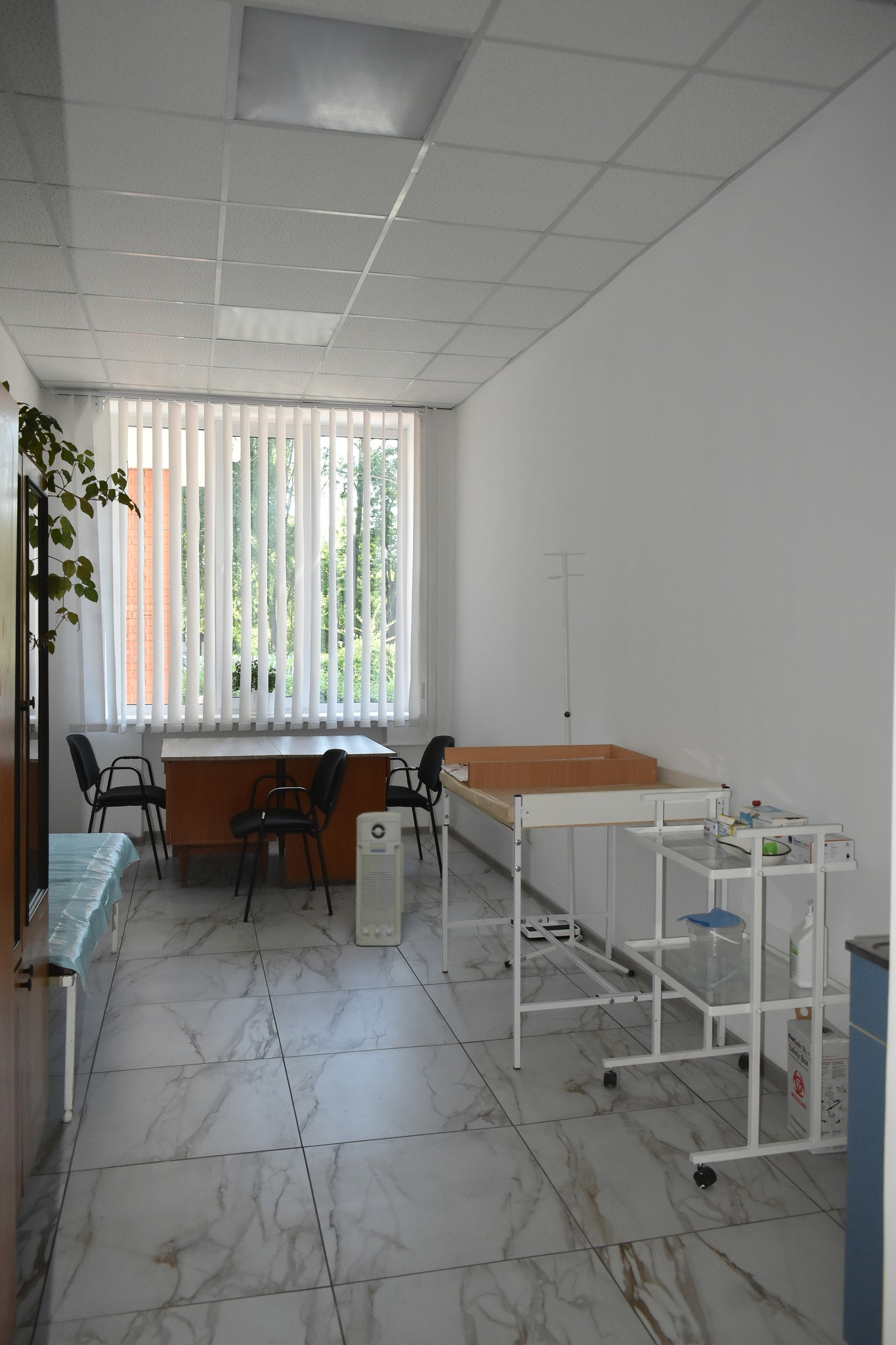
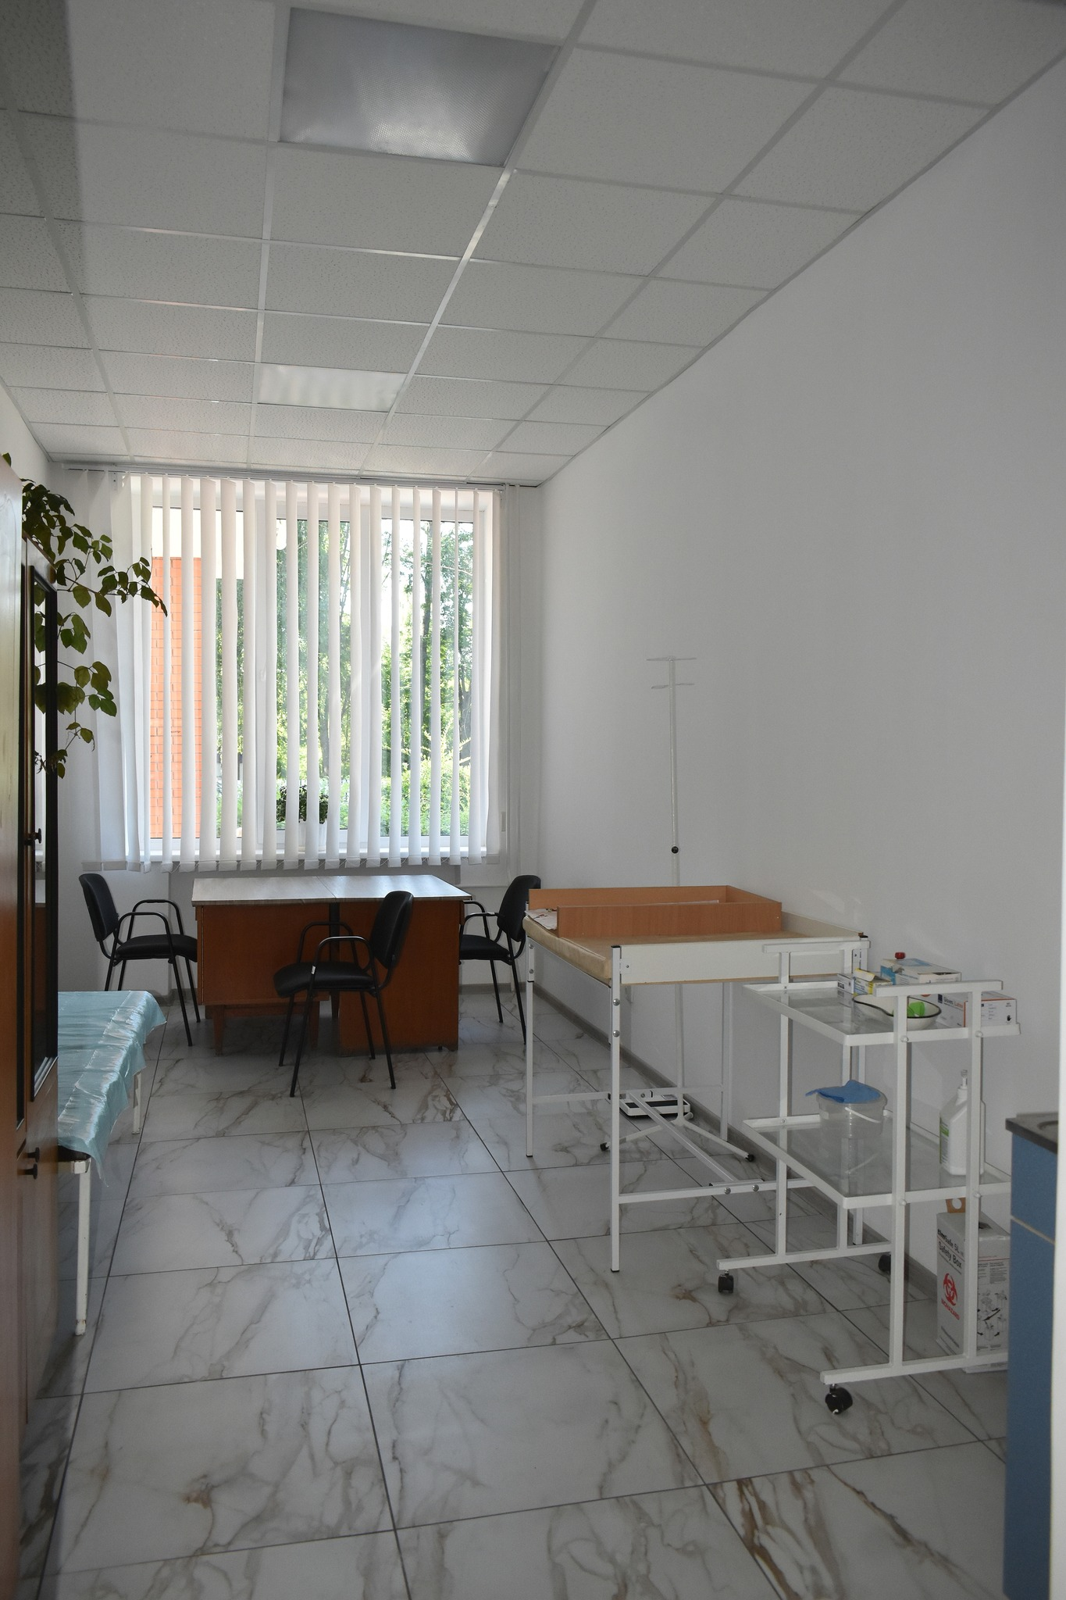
- air purifier (380, 875)
